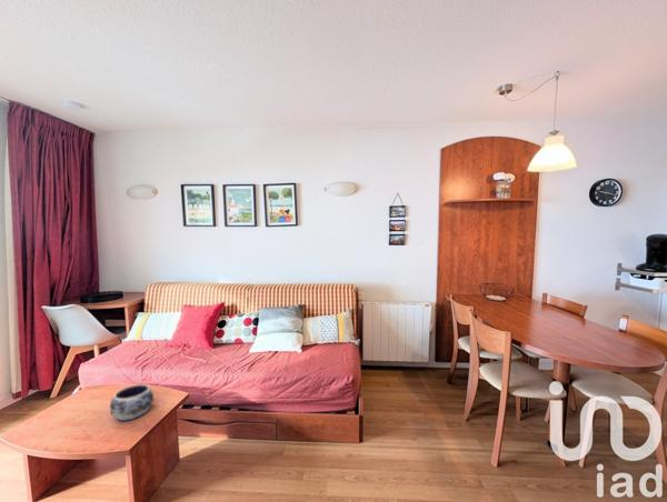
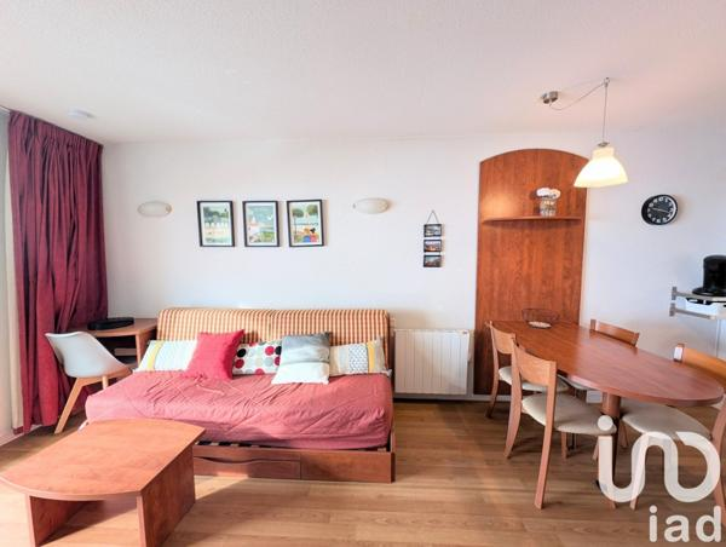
- decorative bowl (132, 401)
